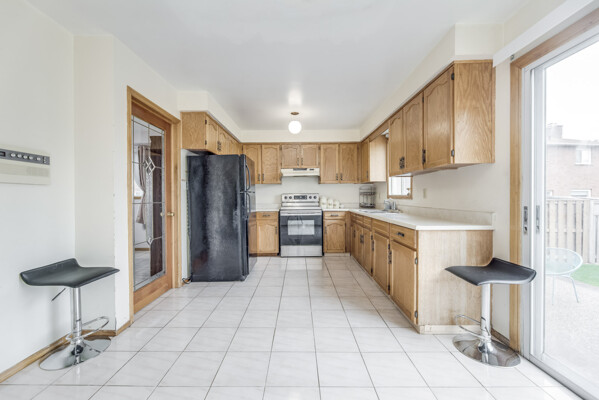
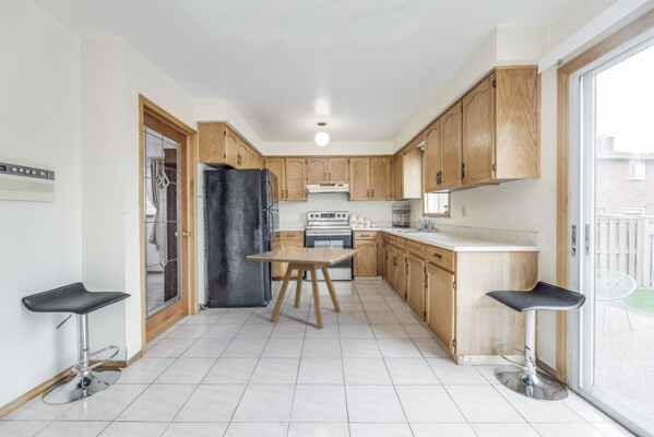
+ dining table (311, 282)
